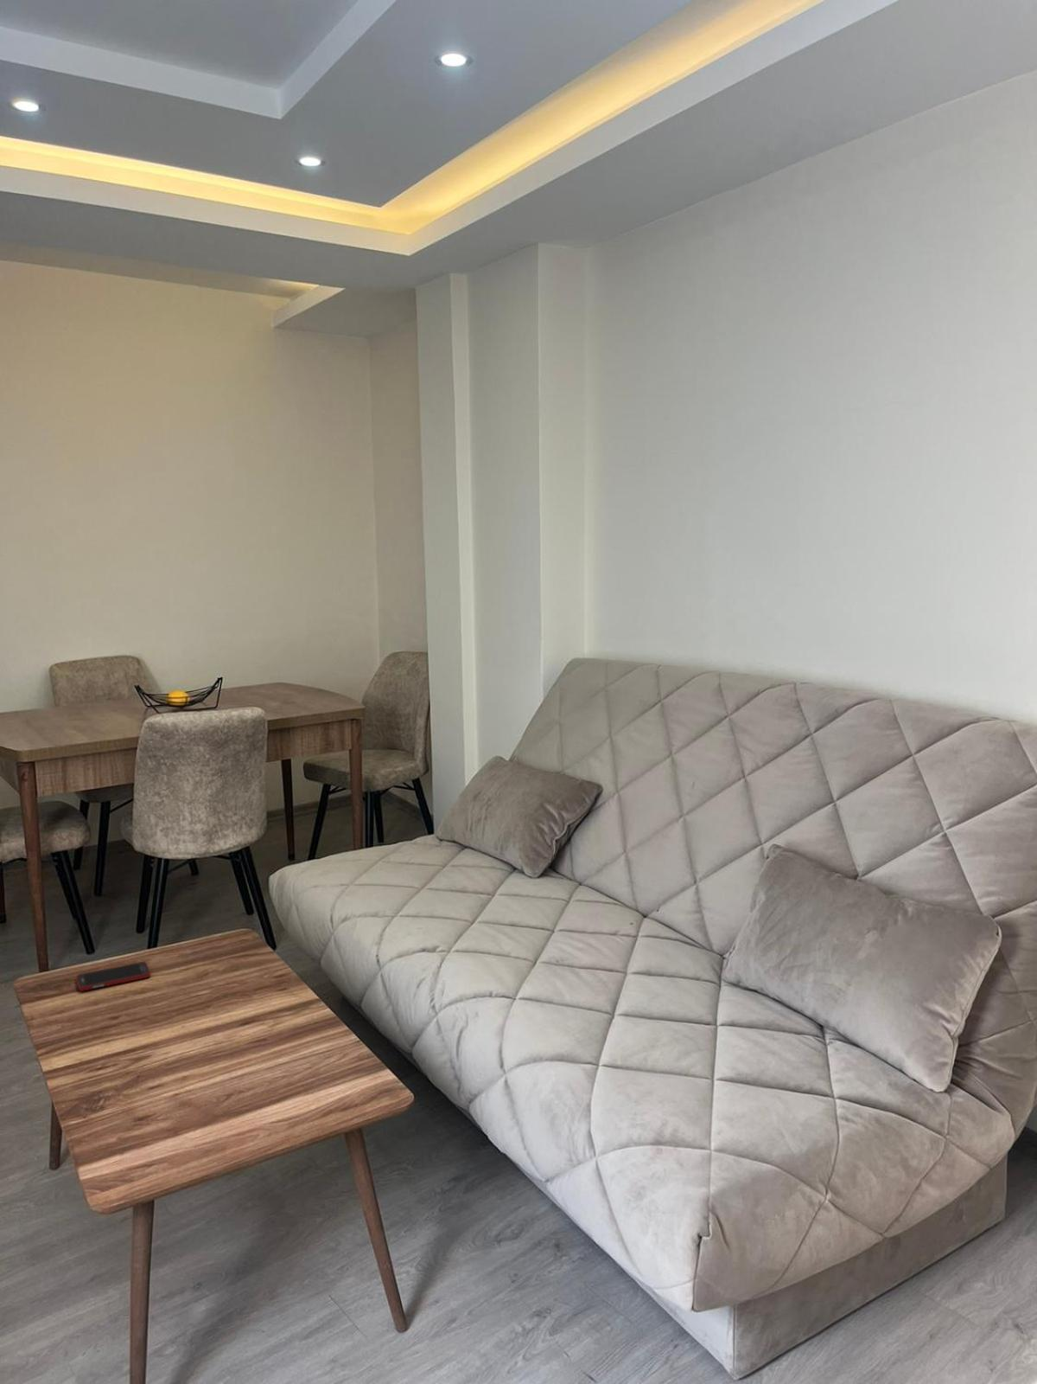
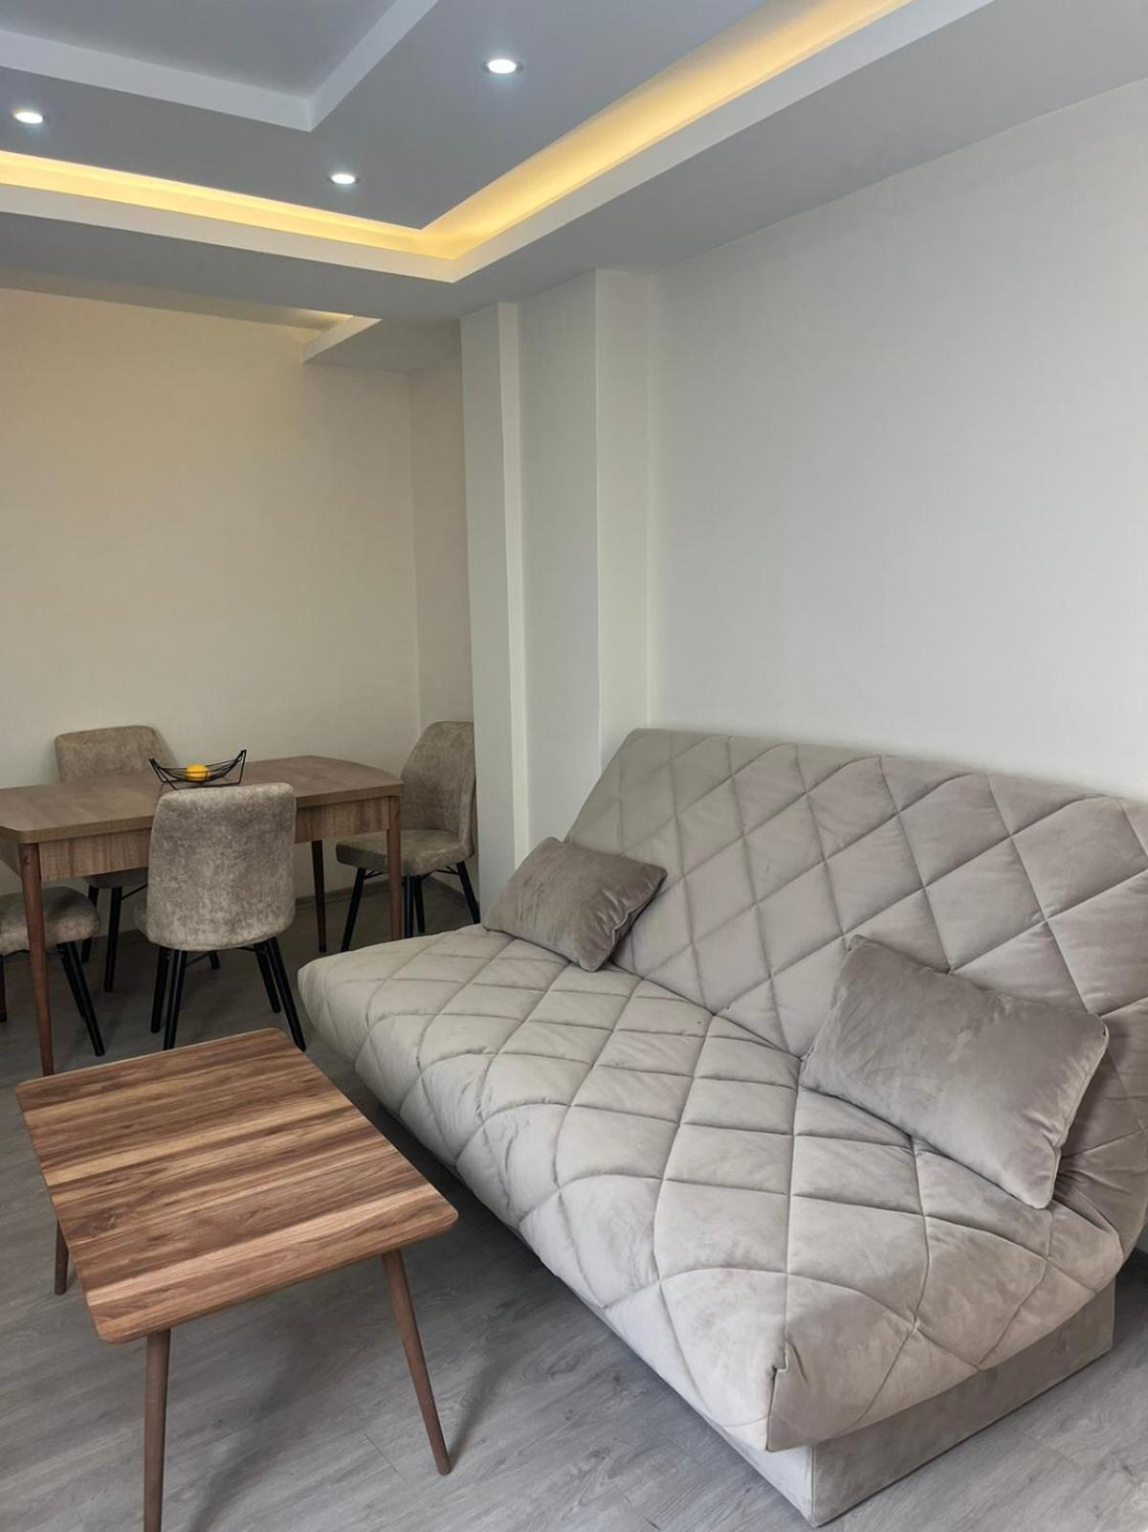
- cell phone (113, 975)
